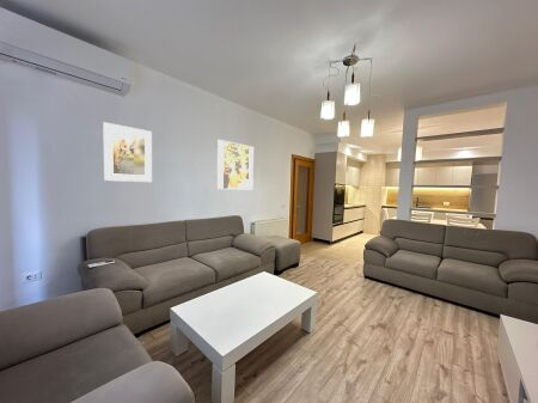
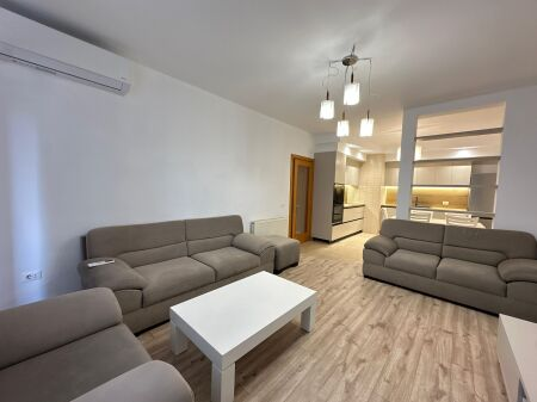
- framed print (236, 166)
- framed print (129, 154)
